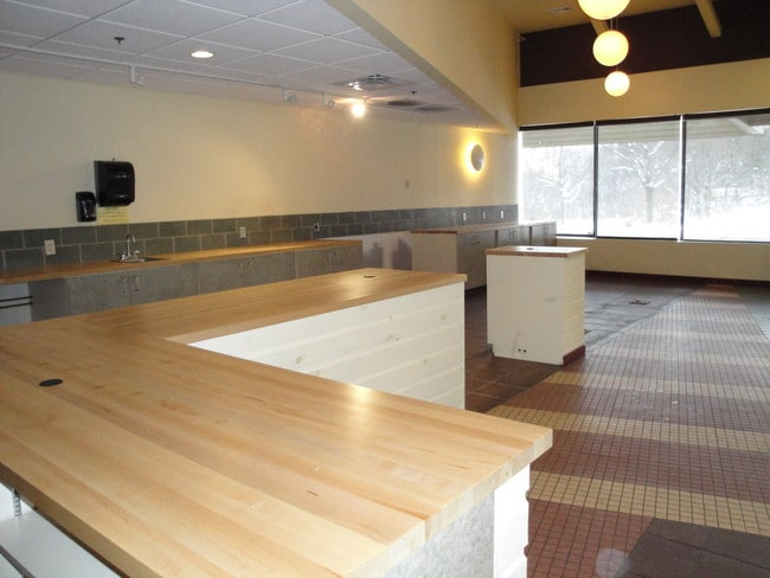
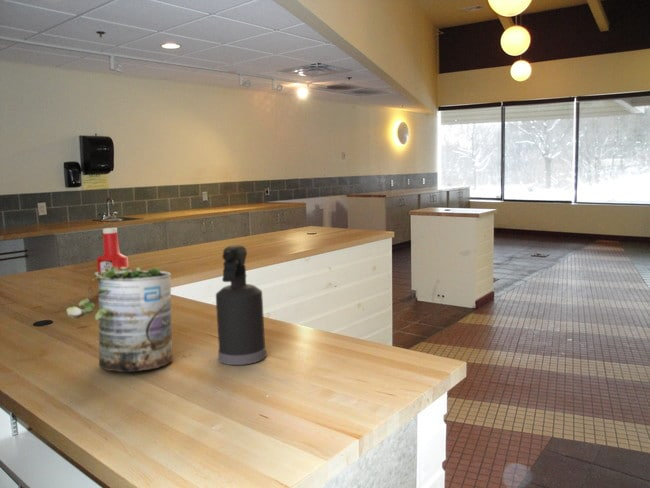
+ soap bottle (112, 261)
+ spray bottle (239, 301)
+ potted plant (118, 315)
